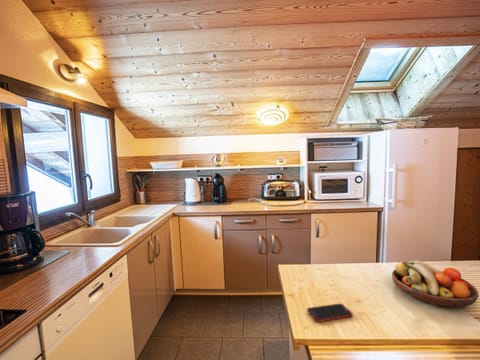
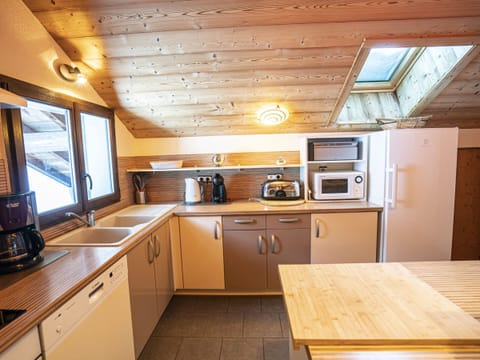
- cell phone (329, 312)
- fruit bowl (431, 278)
